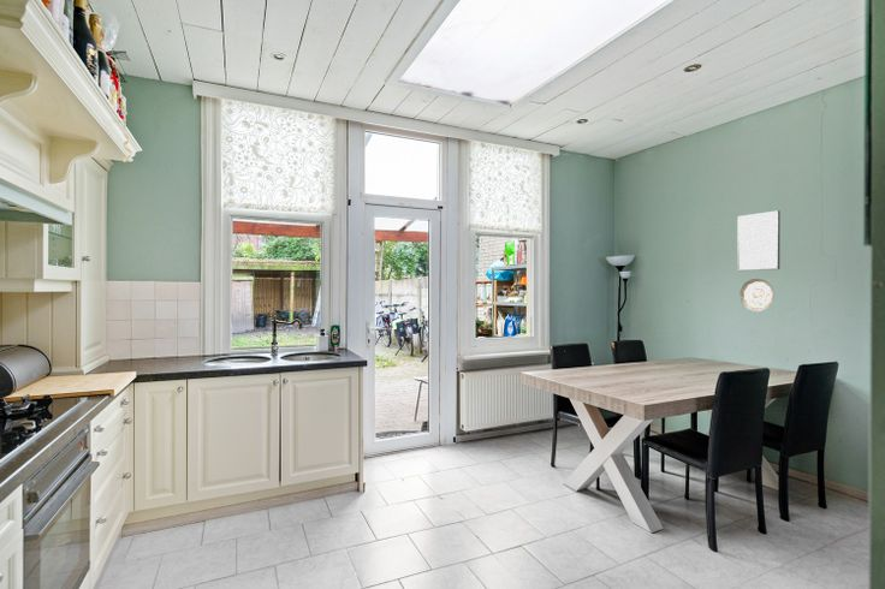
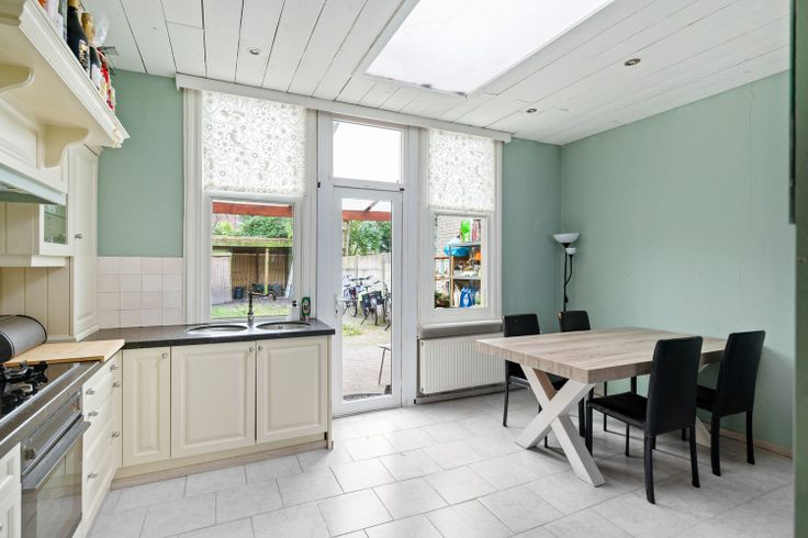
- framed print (758, 242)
- decorative plate (756, 294)
